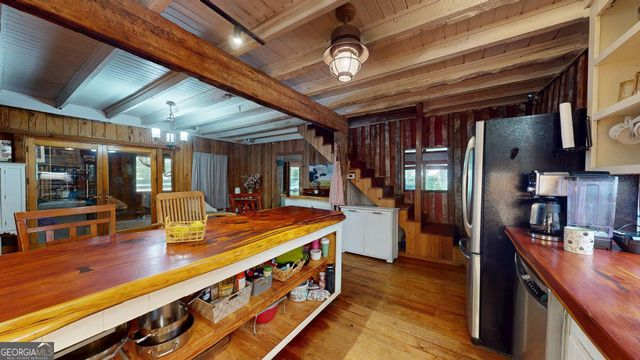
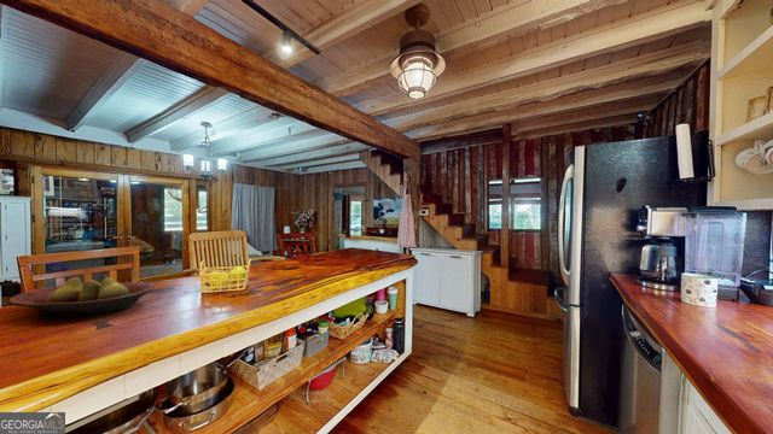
+ fruit bowl (88, 293)
